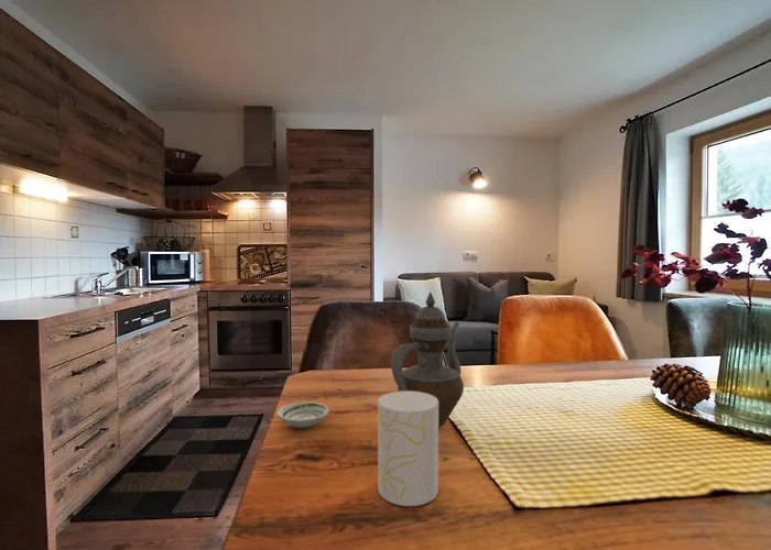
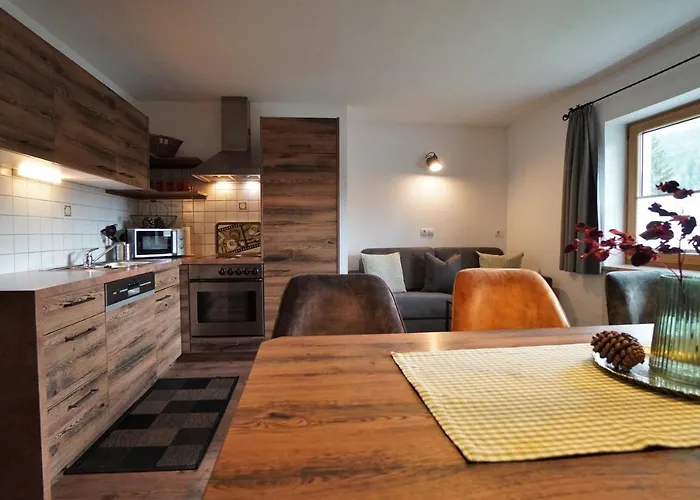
- teapot (428, 356)
- cup (408, 444)
- saucer (303, 416)
